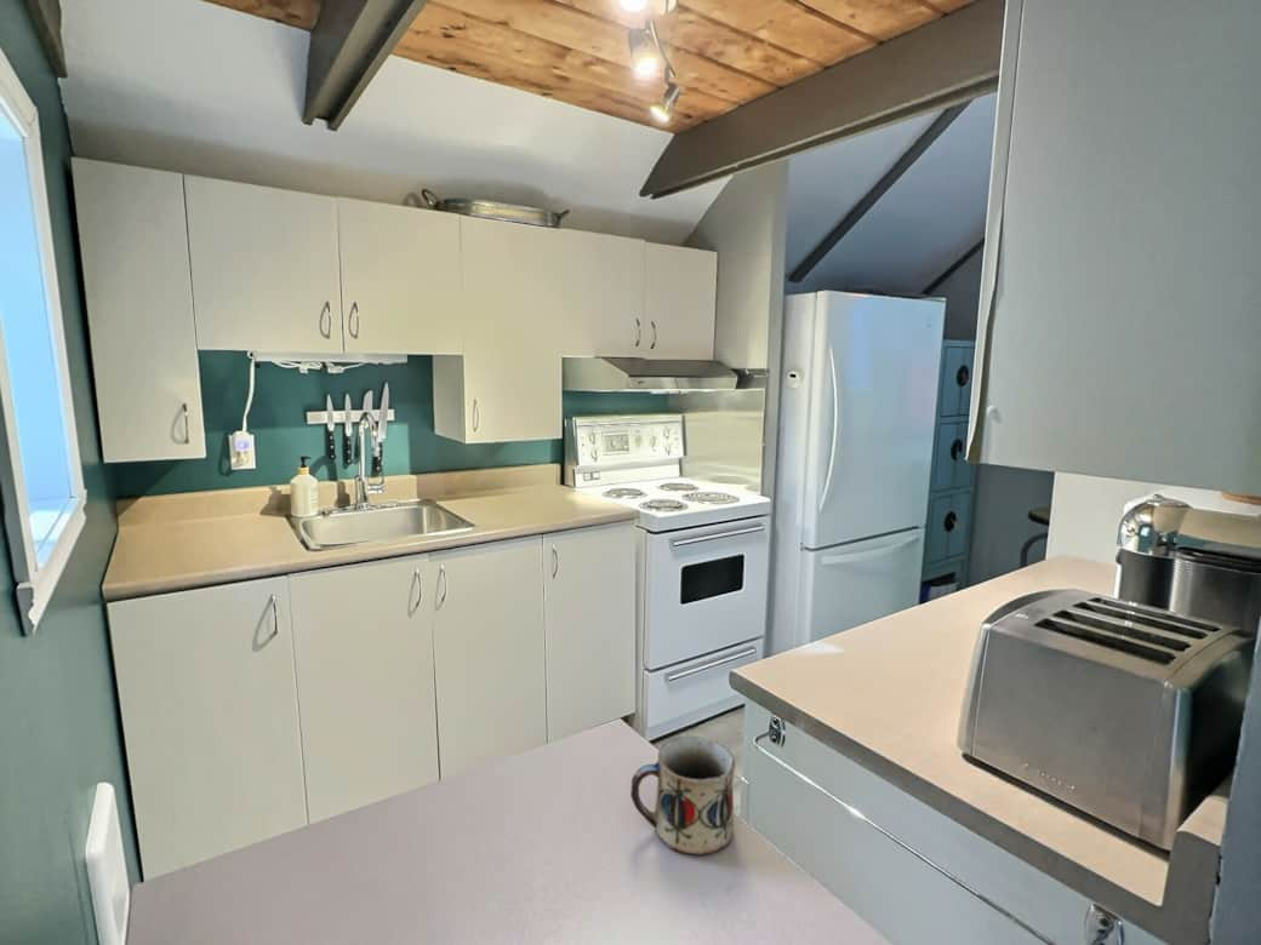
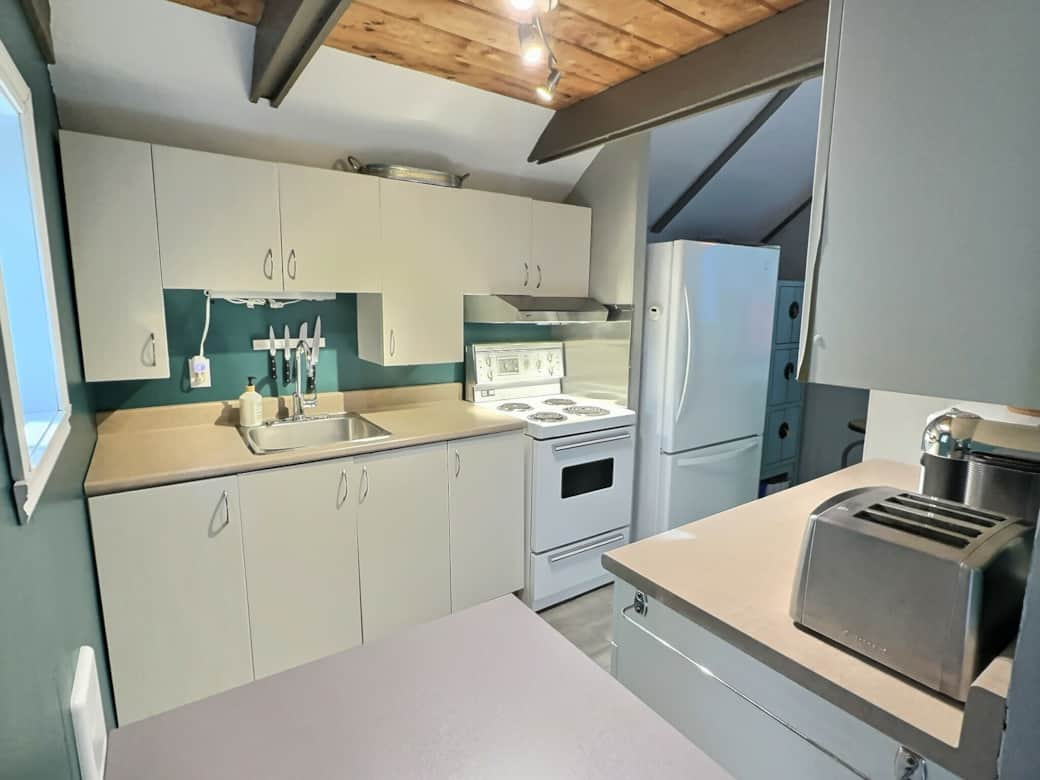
- mug (689, 792)
